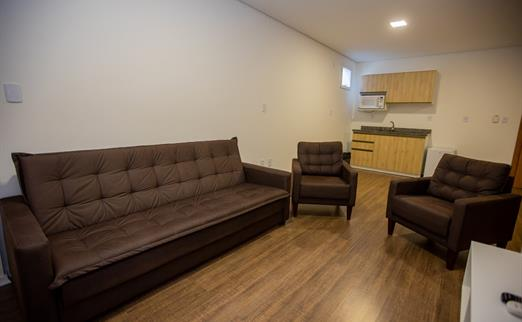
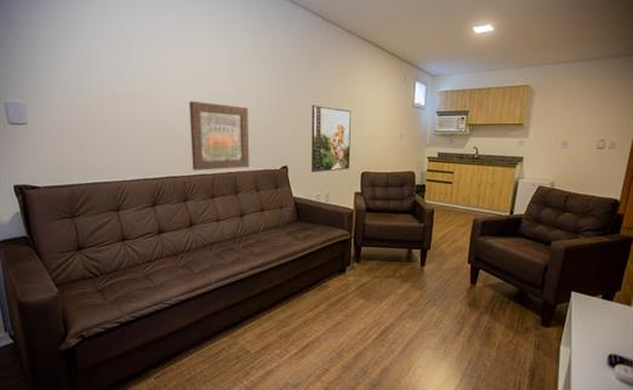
+ wall art (221, 137)
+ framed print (332, 139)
